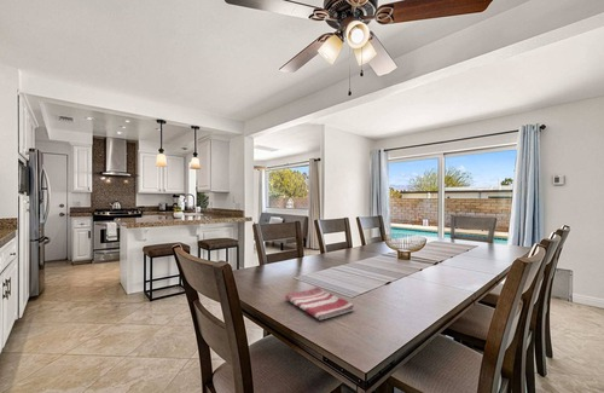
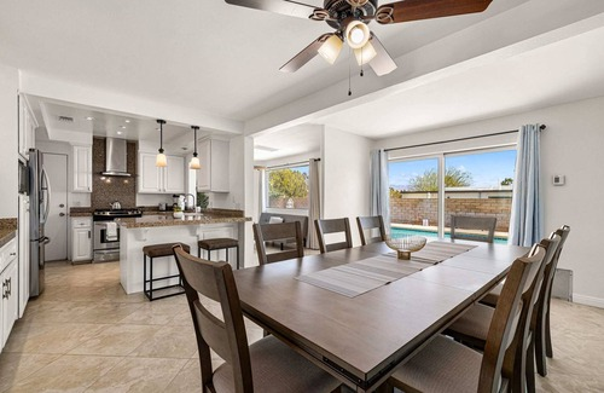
- dish towel (318, 301)
